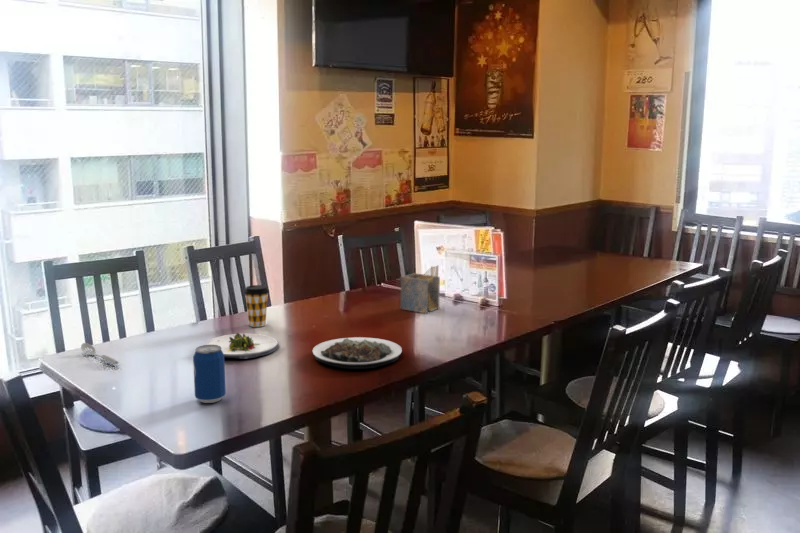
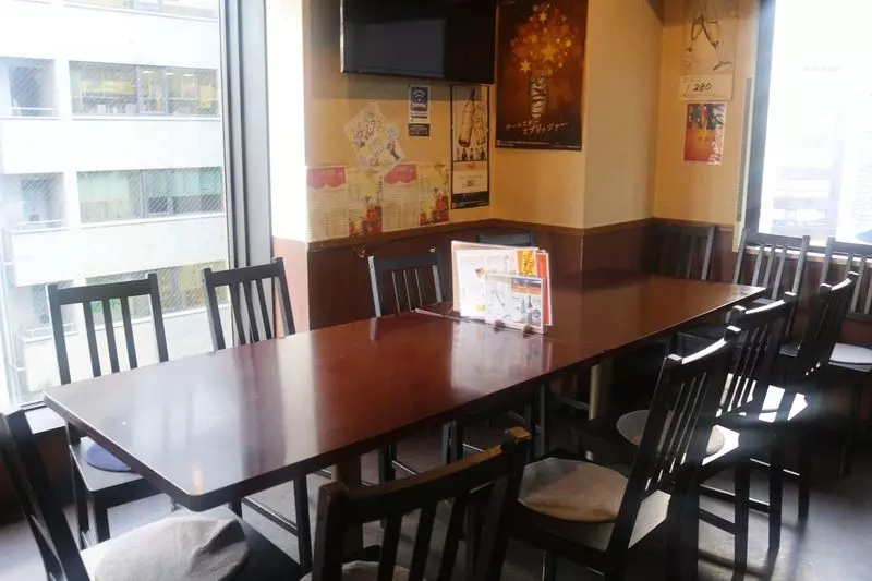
- beverage can (209, 373)
- napkin holder (420, 287)
- coffee cup (256, 306)
- salad plate (242, 341)
- plate (357, 349)
- spoon (99, 355)
